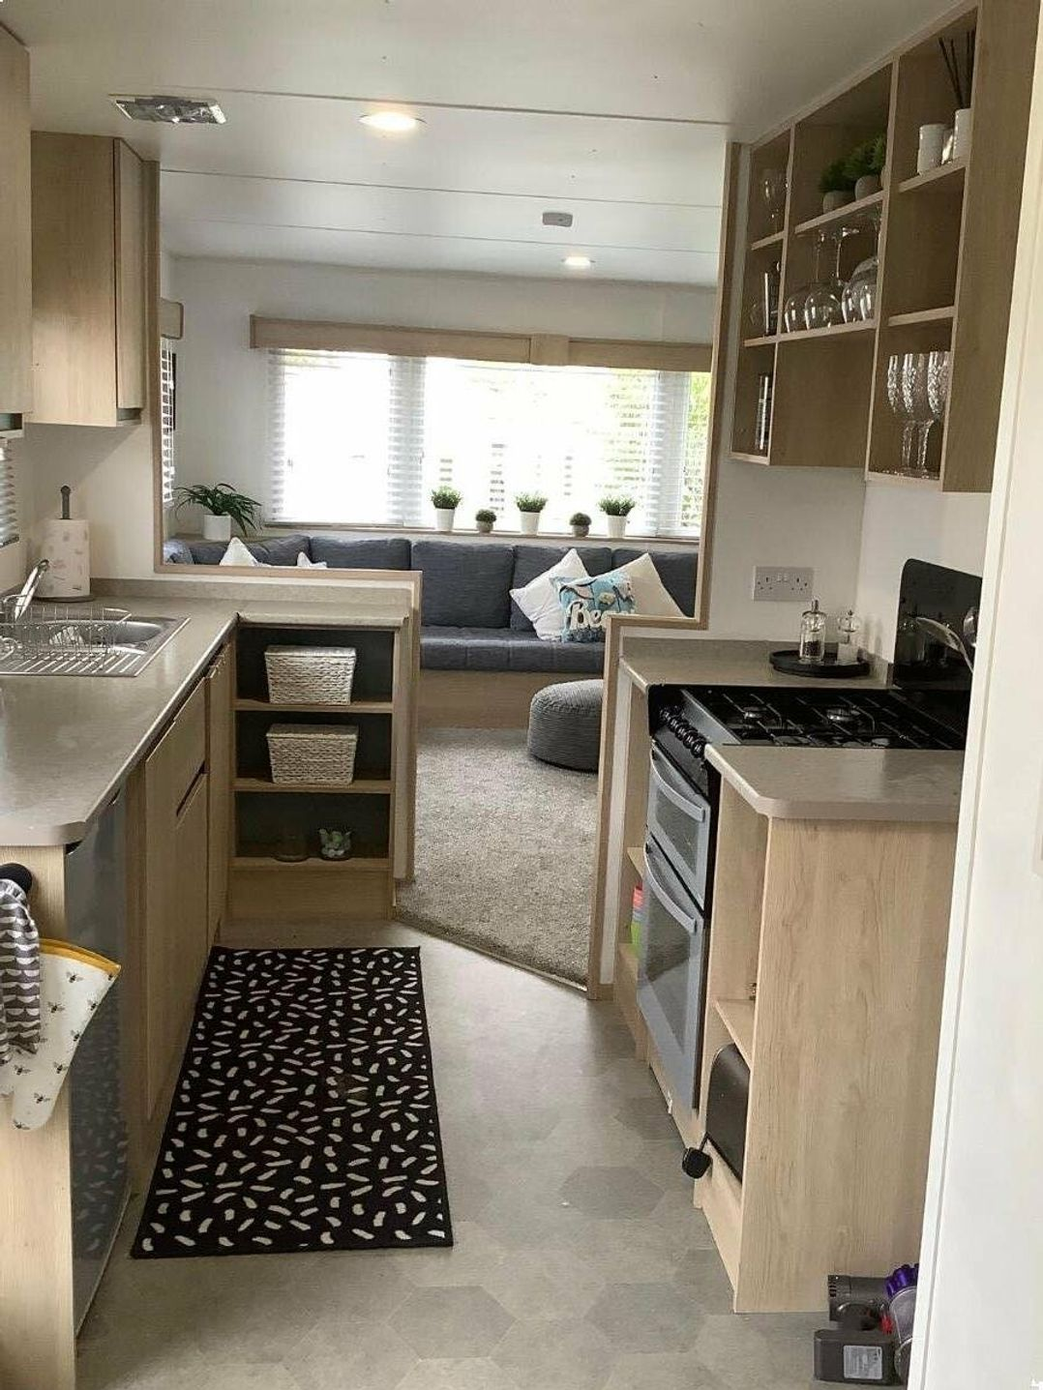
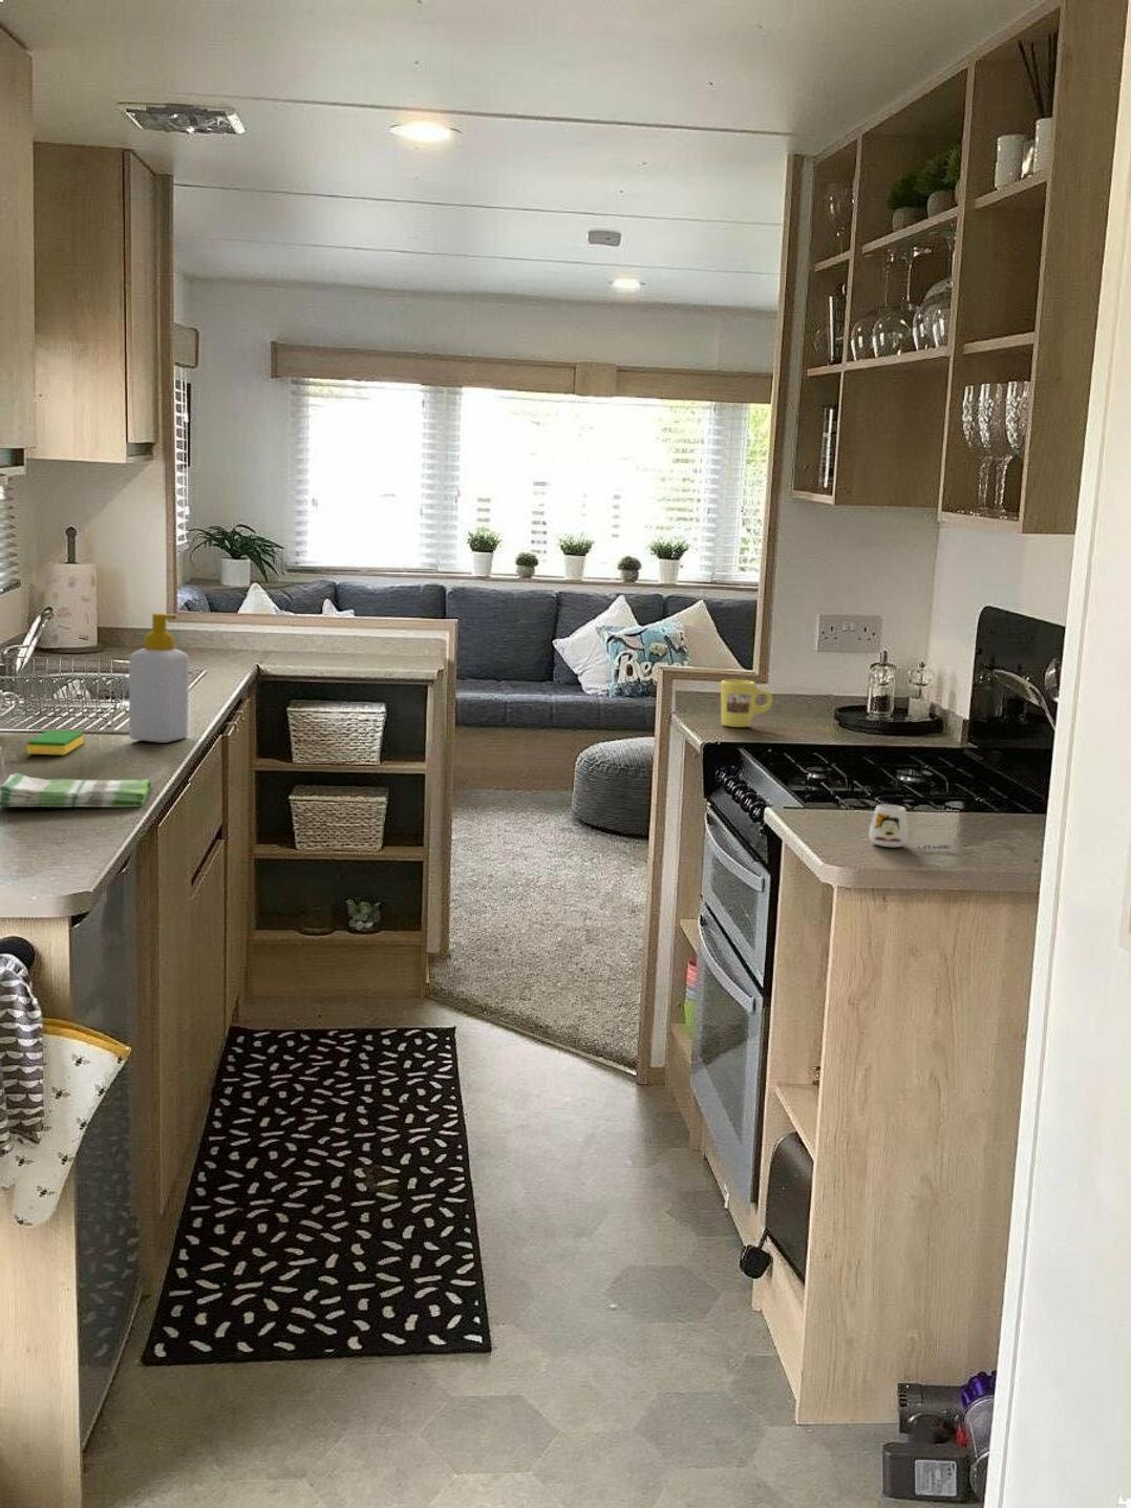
+ mug (905, 824)
+ dish sponge (56, 742)
+ dish towel (76, 787)
+ mug (745, 703)
+ soap bottle (158, 677)
